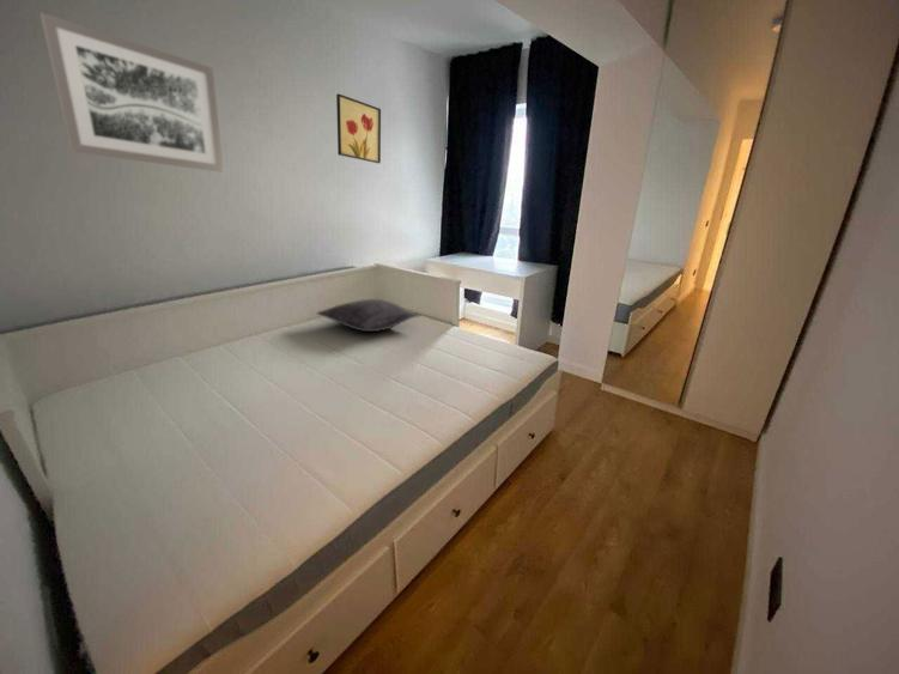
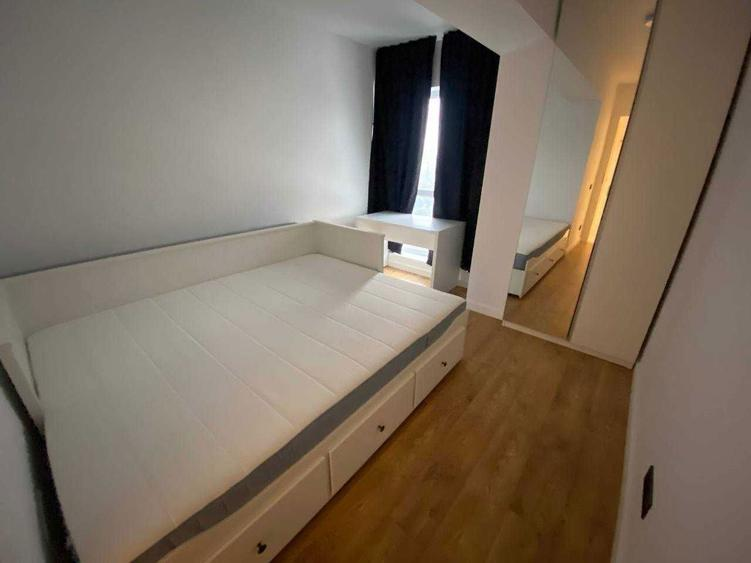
- pillow (369, 314)
- wall art (147, 105)
- wall art (359, 130)
